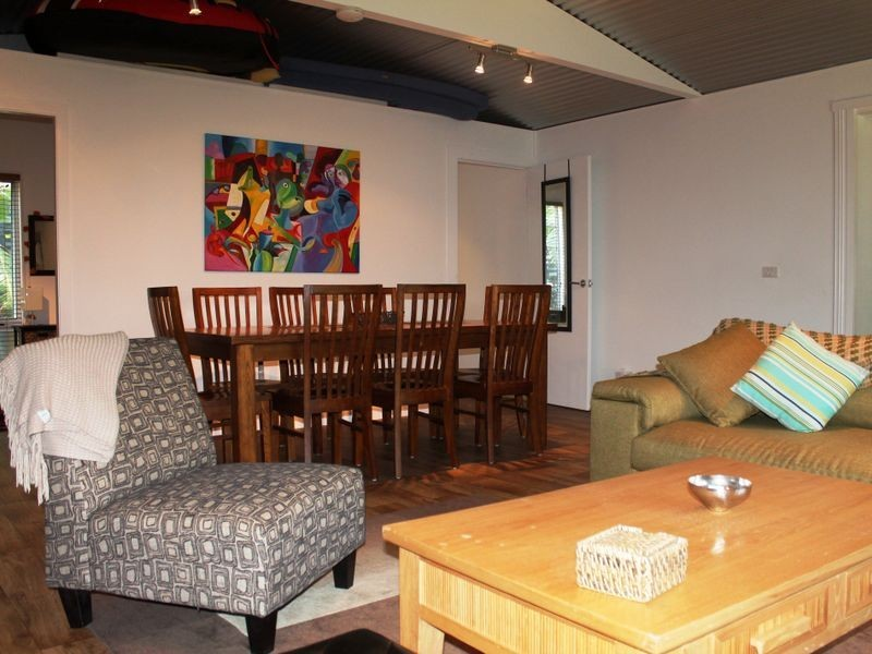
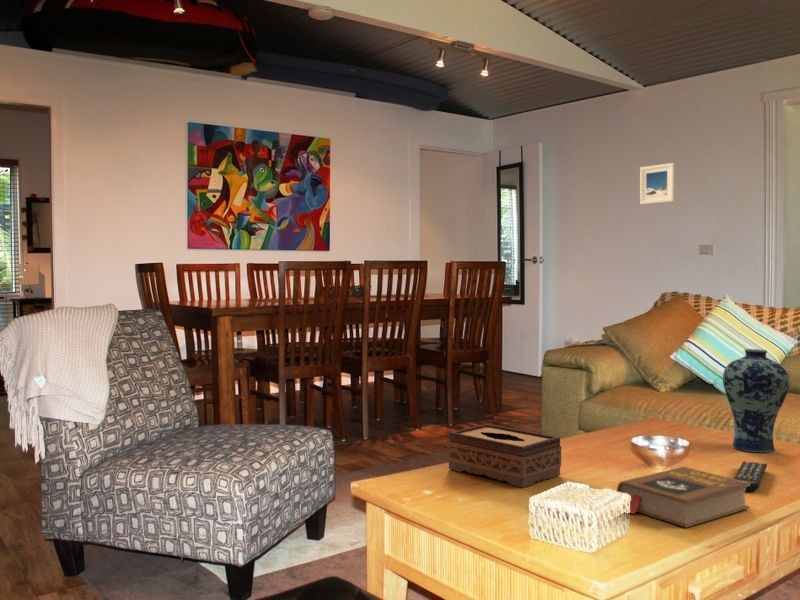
+ remote control (750, 475)
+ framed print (657, 184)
+ vase (755, 398)
+ tissue box (503, 453)
+ book (679, 495)
